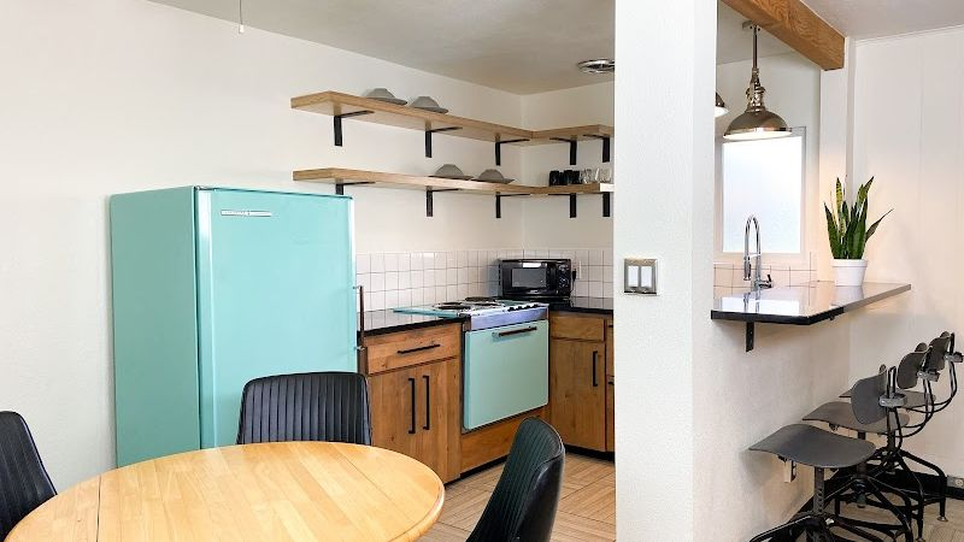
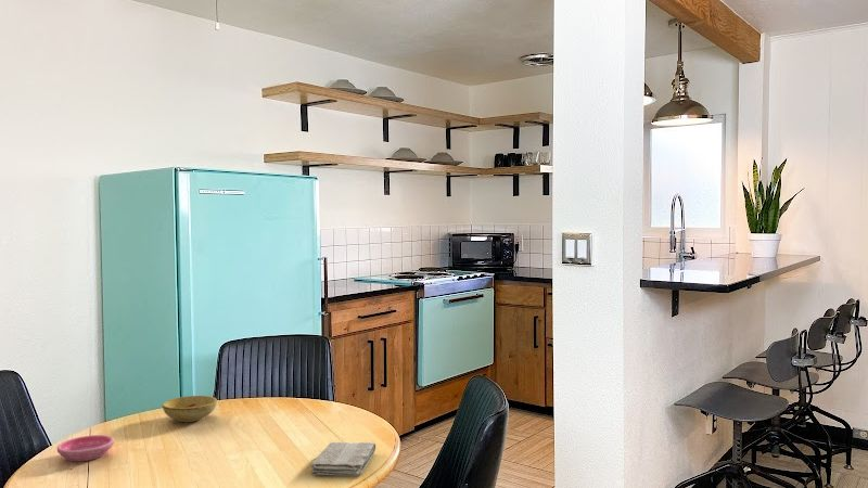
+ washcloth (344, 457)
+ saucer (86, 448)
+ bowl (190, 409)
